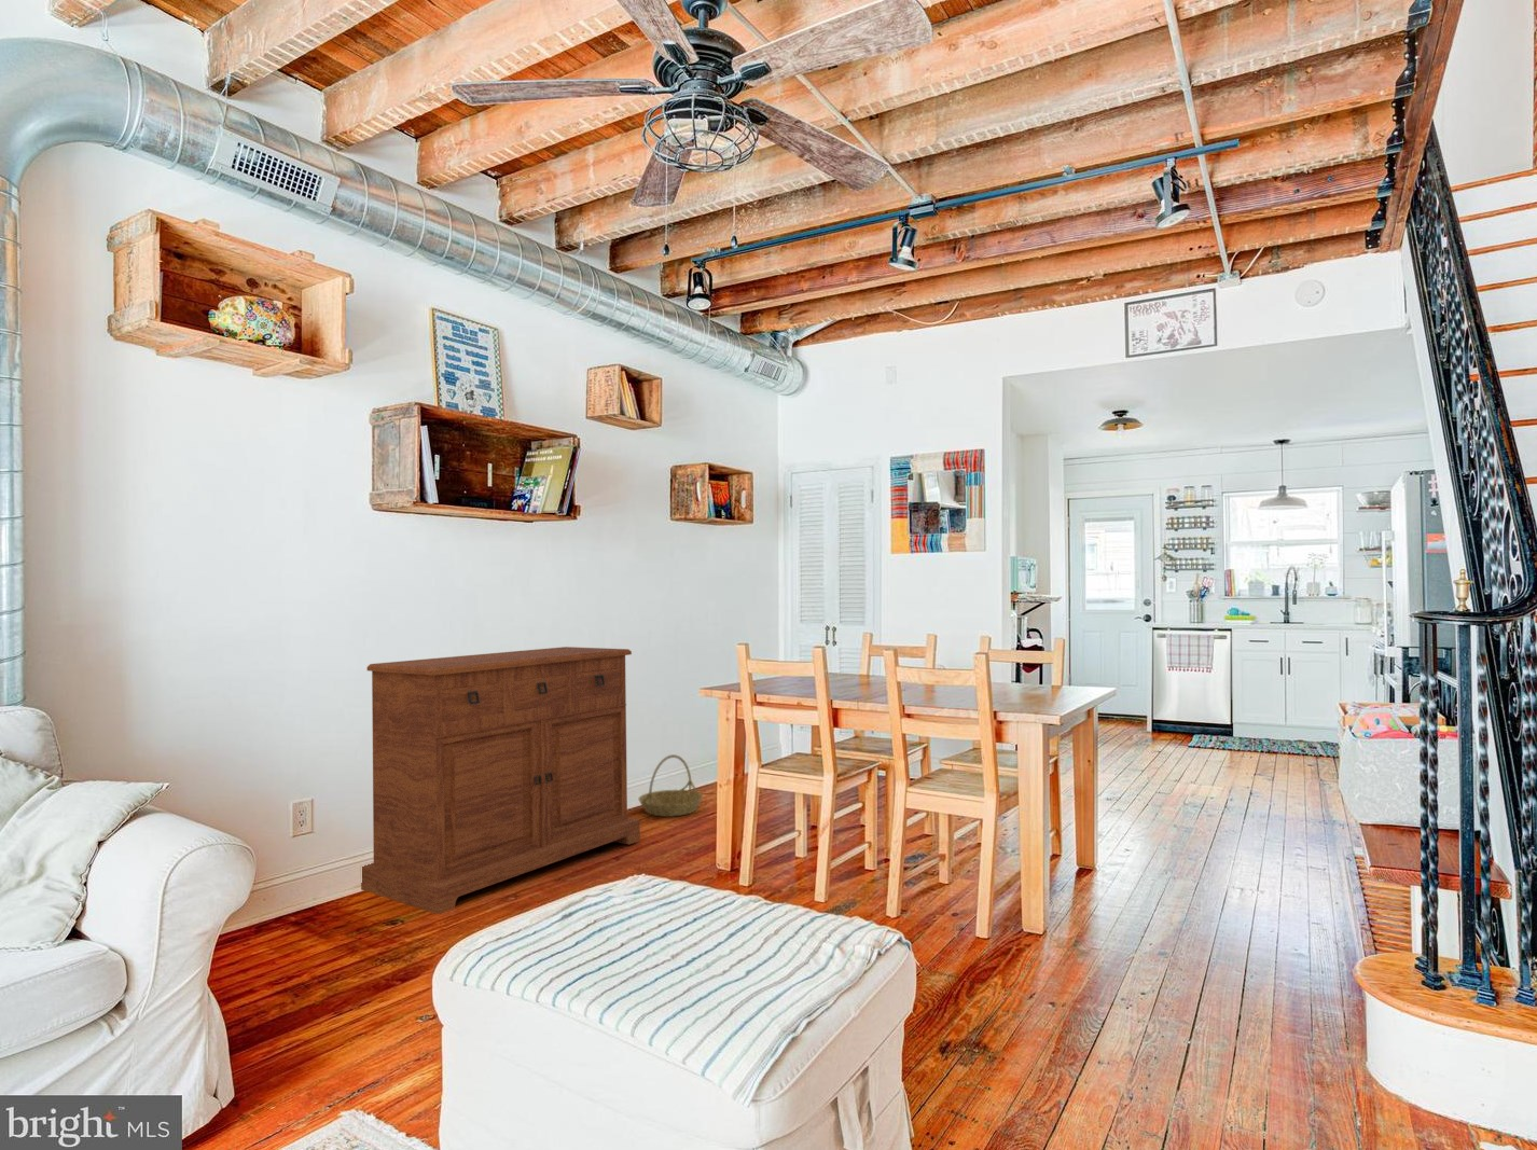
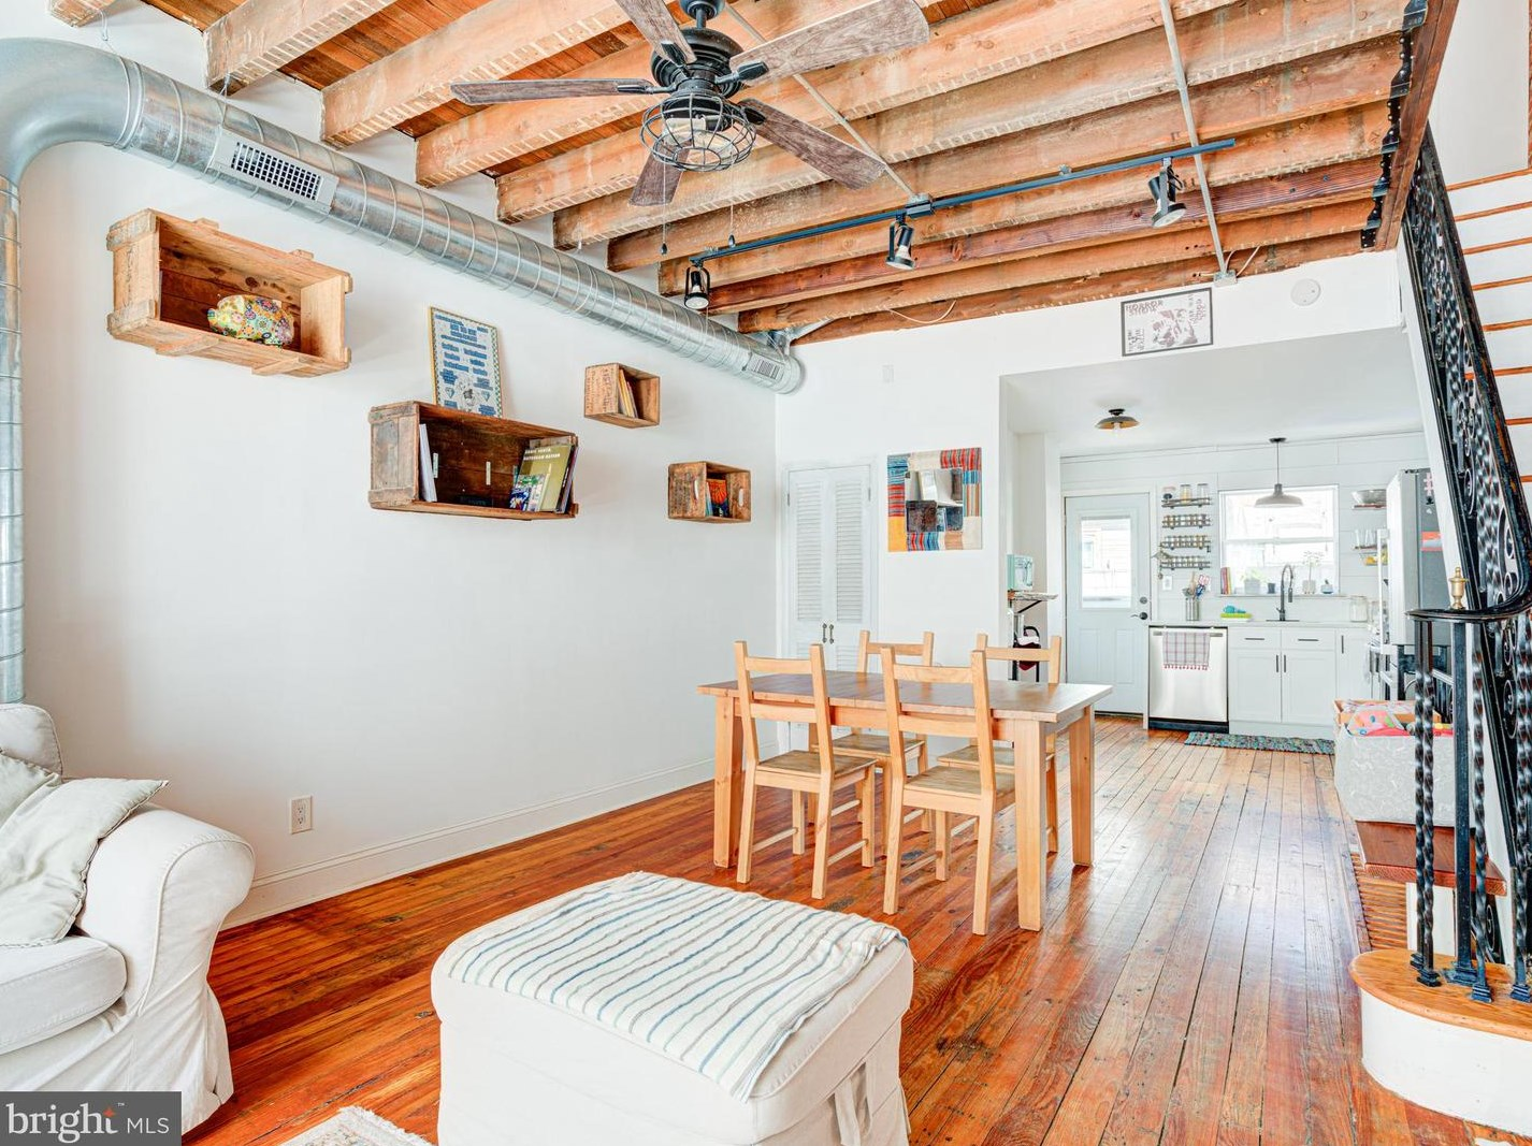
- basket (671, 790)
- sideboard (511, 759)
